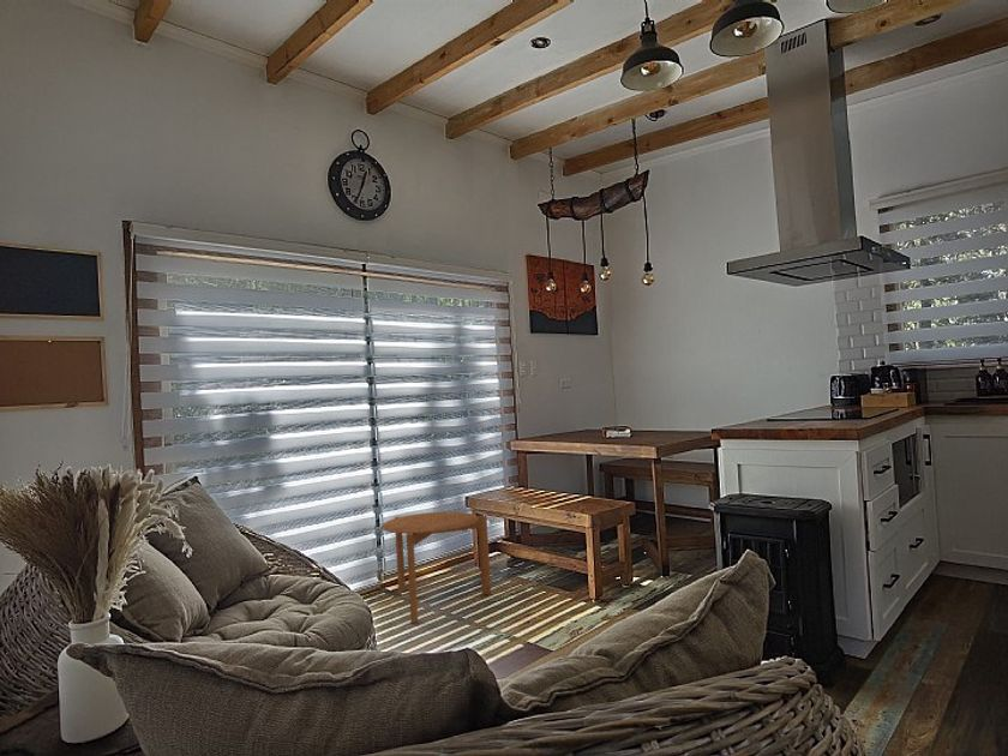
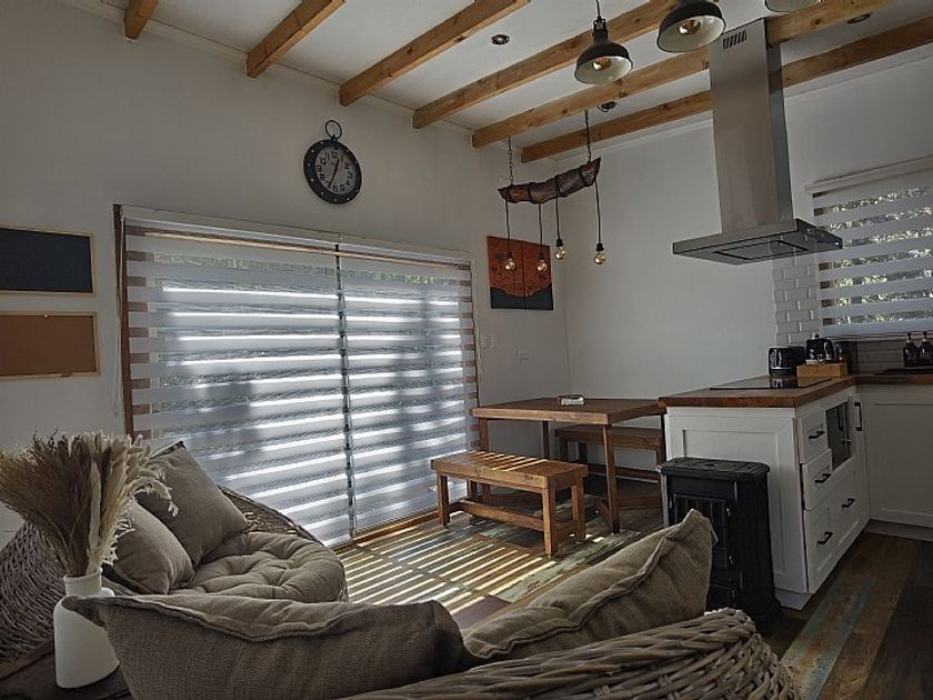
- side table (414, 559)
